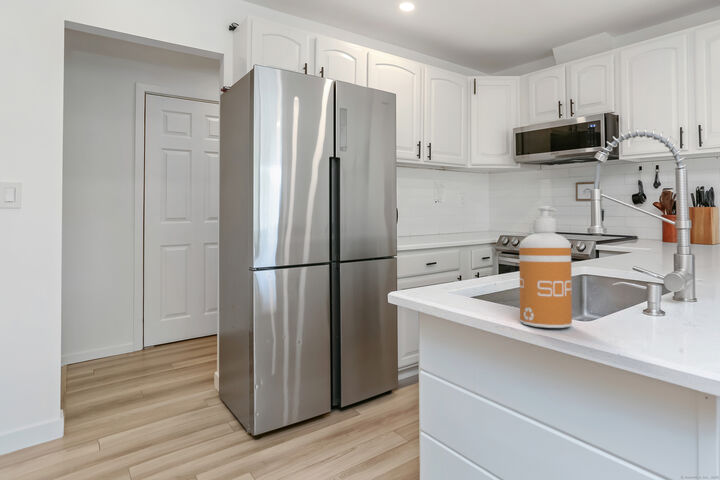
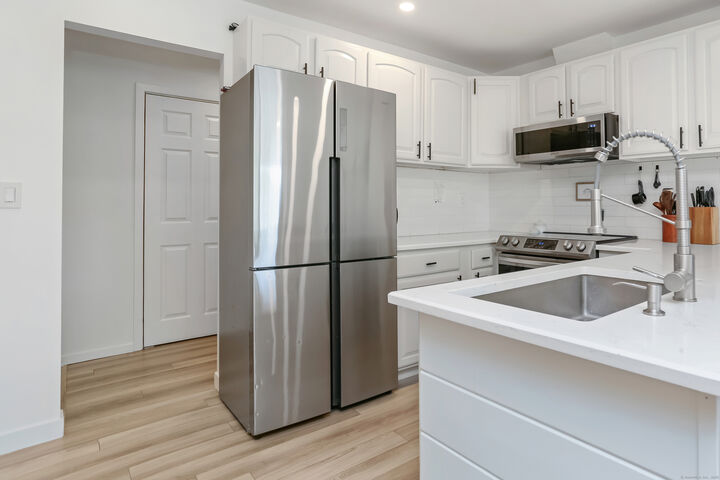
- soap dispenser (544, 264)
